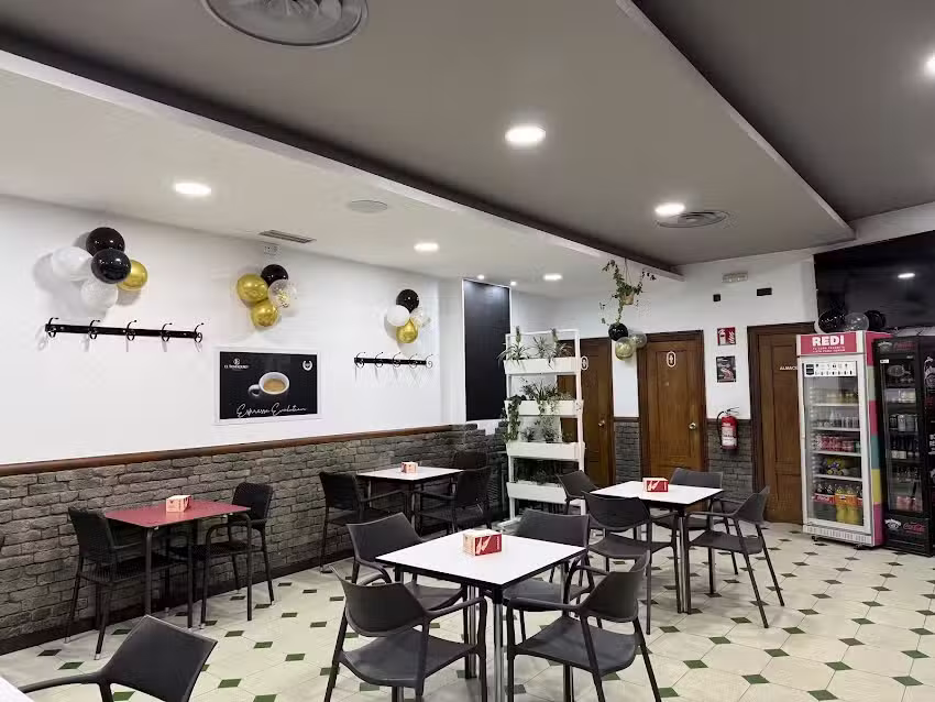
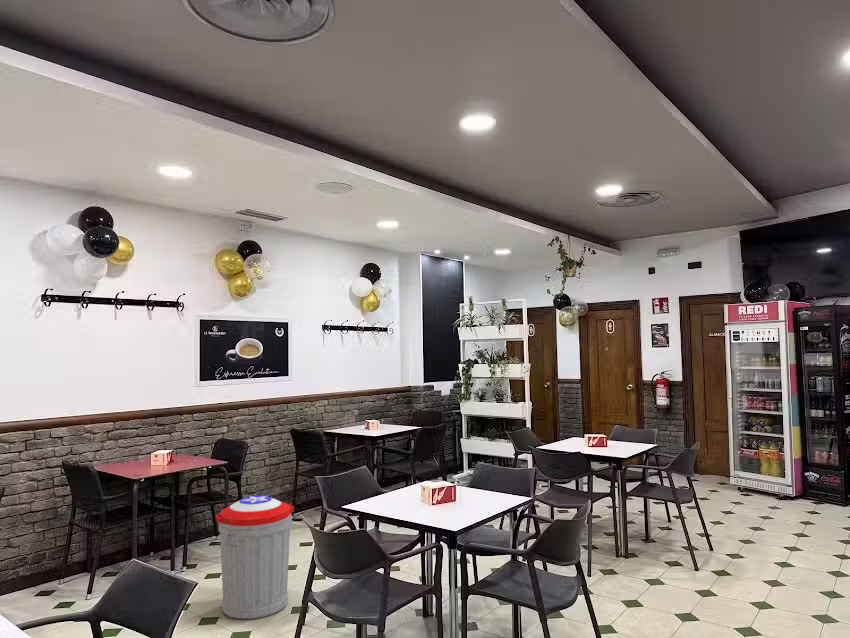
+ trash can (255, 551)
